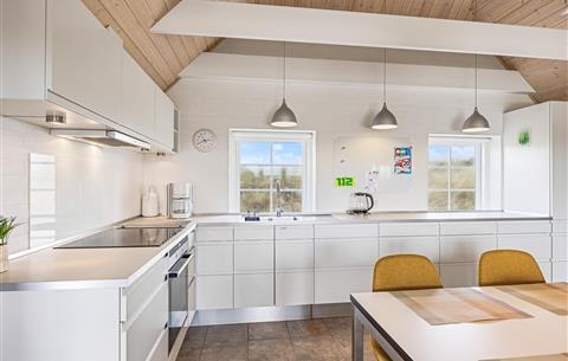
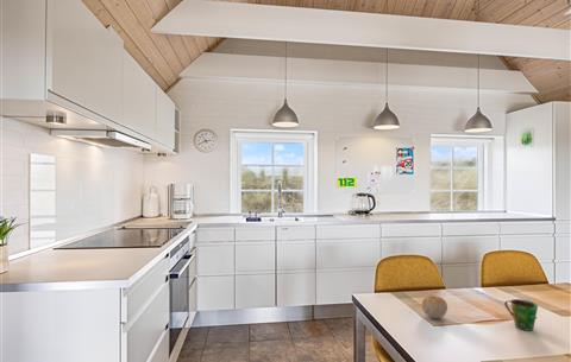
+ cup (520, 313)
+ fruit (434, 306)
